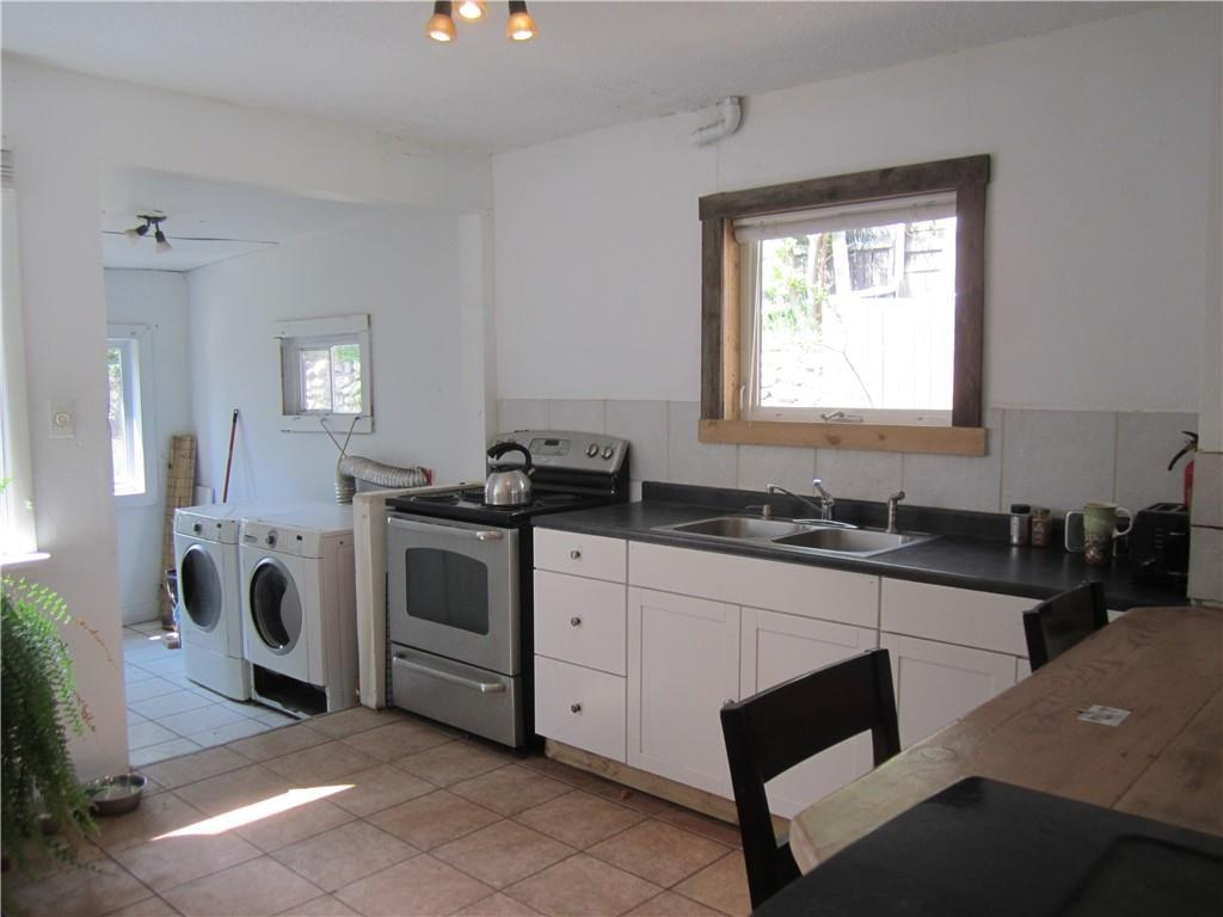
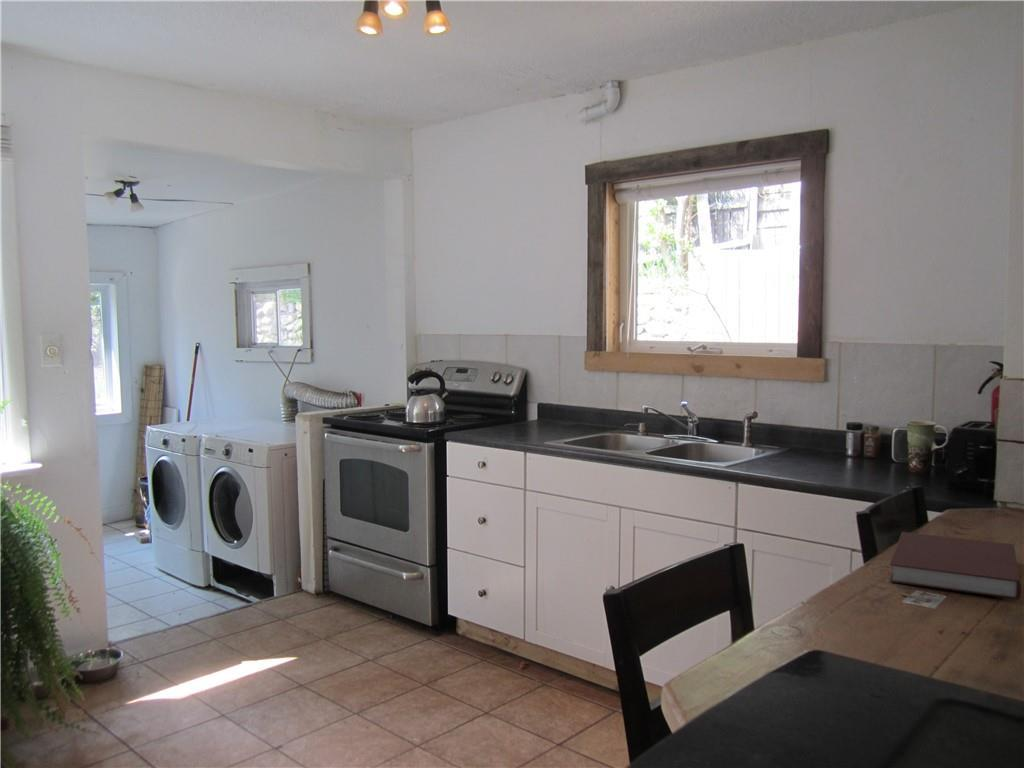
+ notebook (954, 562)
